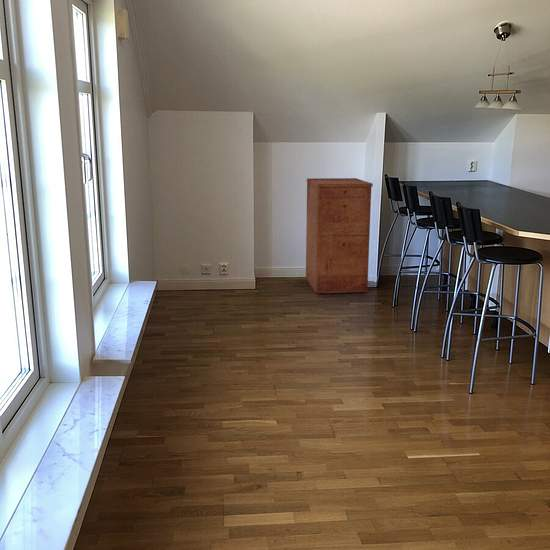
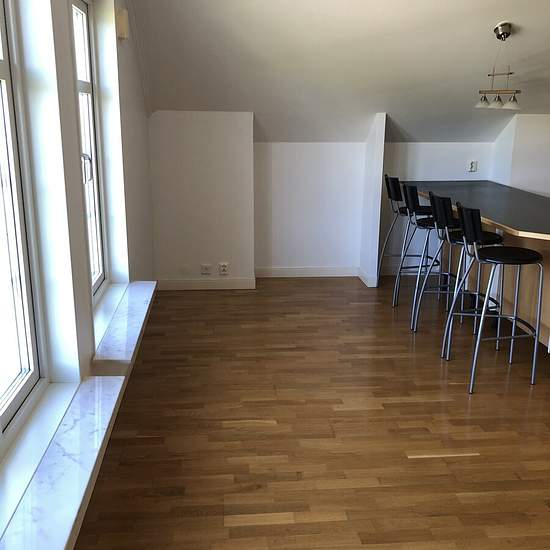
- filing cabinet (336, 234)
